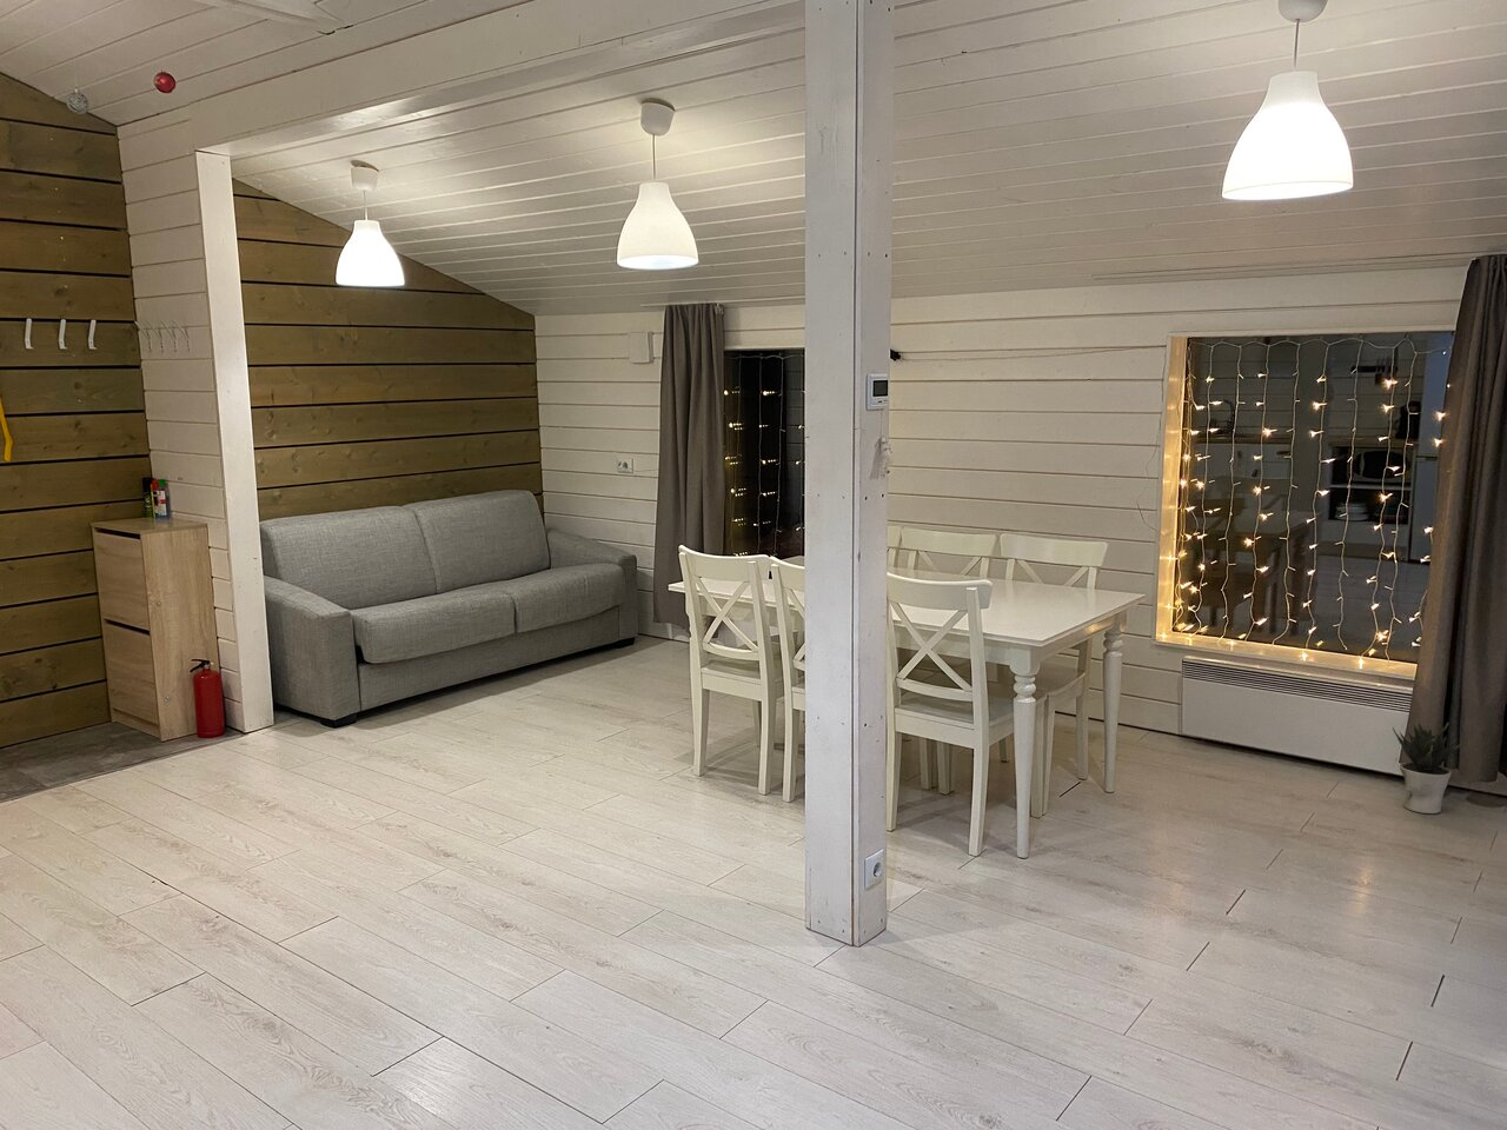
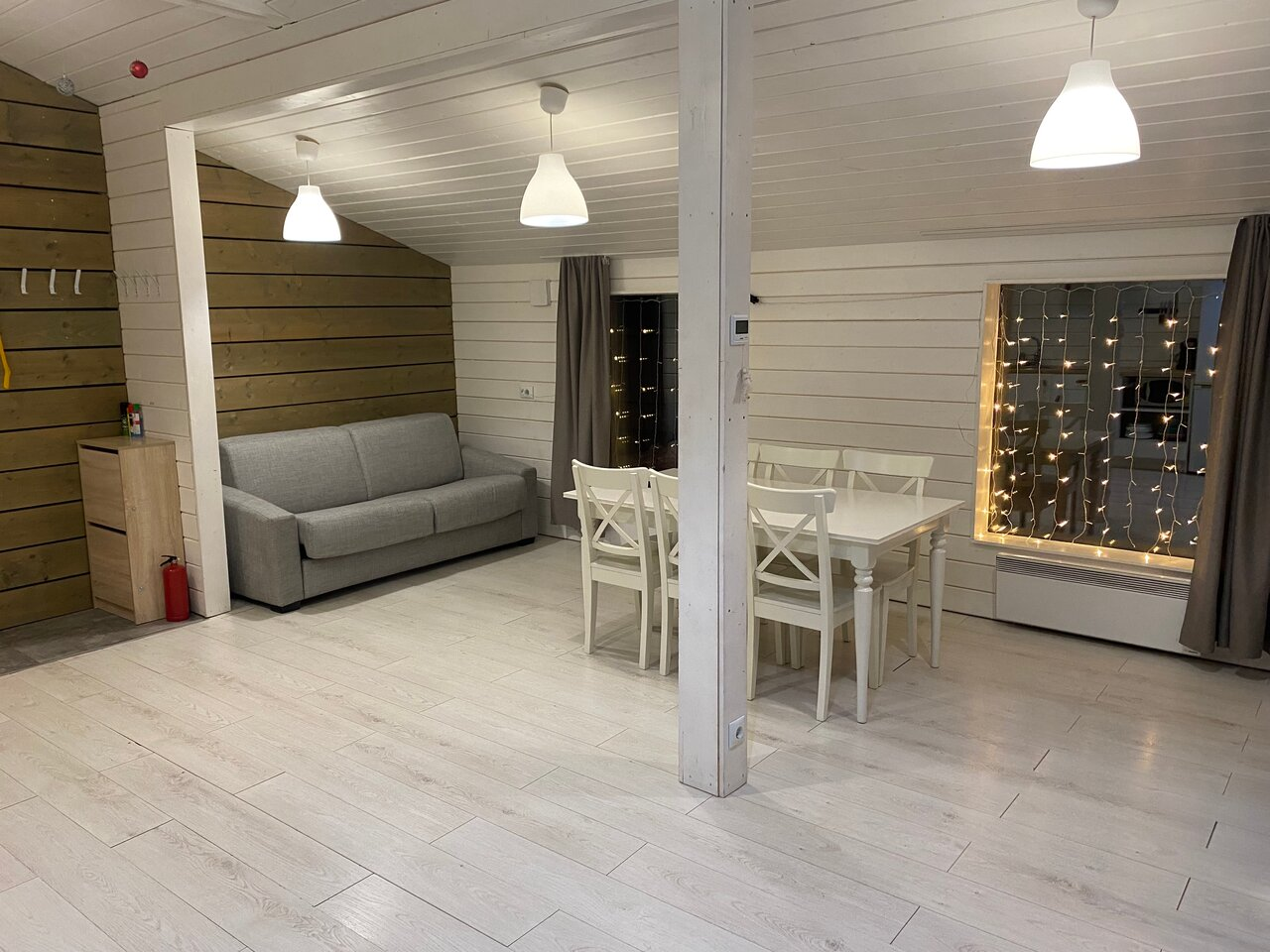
- potted plant (1422, 763)
